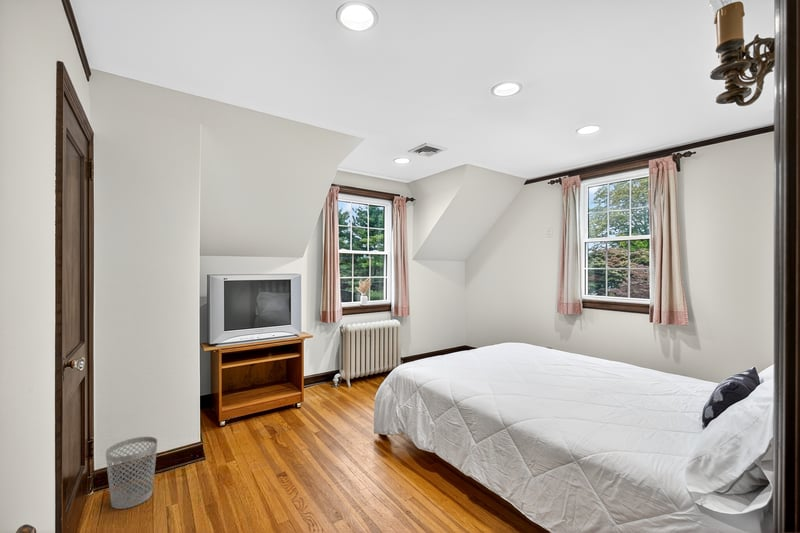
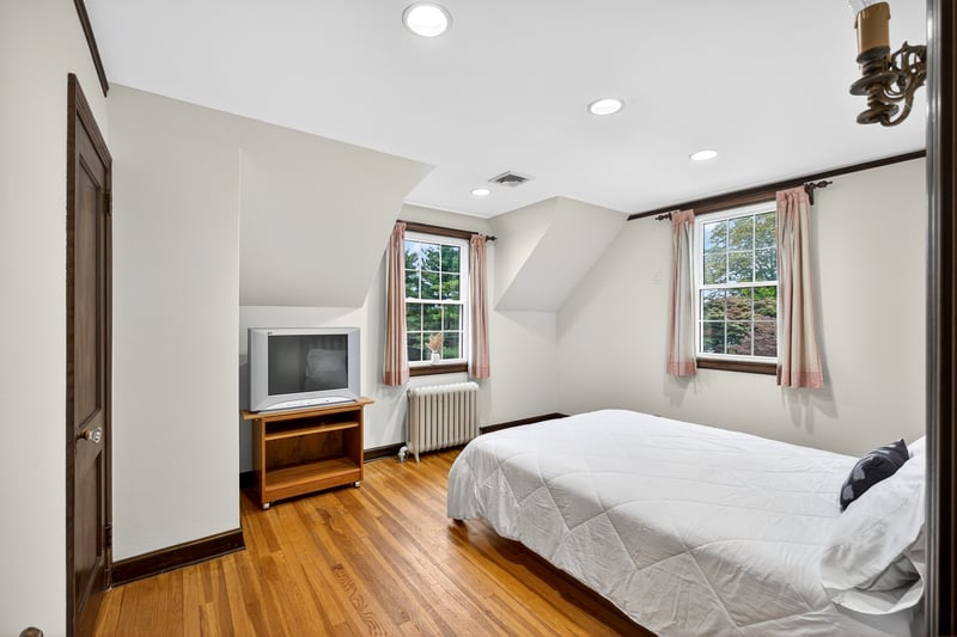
- wastebasket (132, 472)
